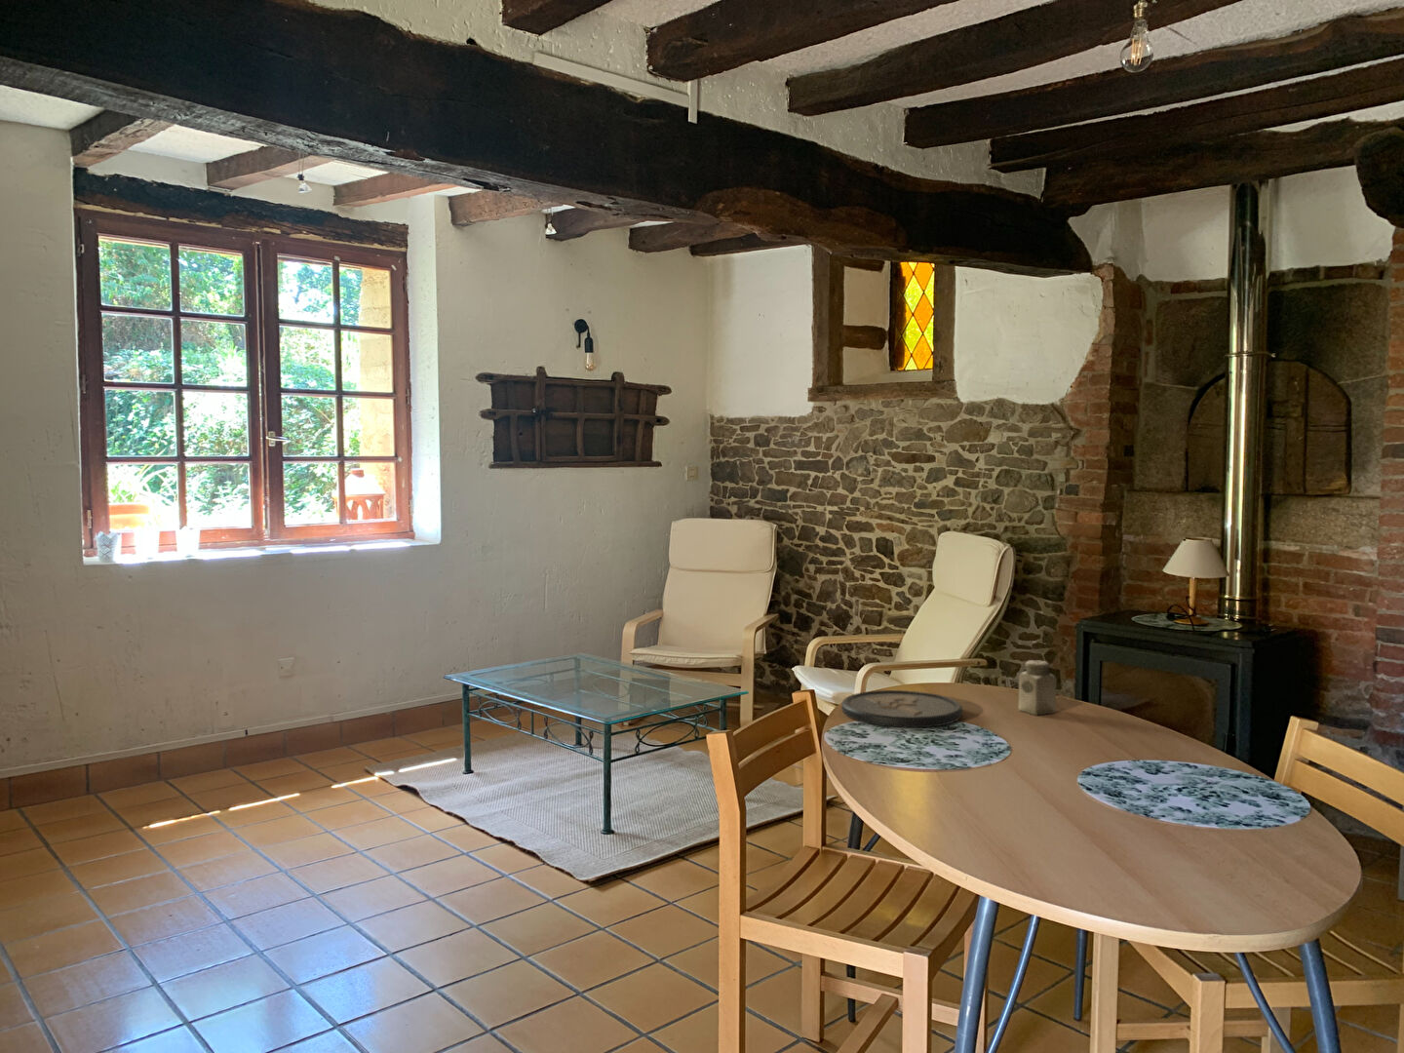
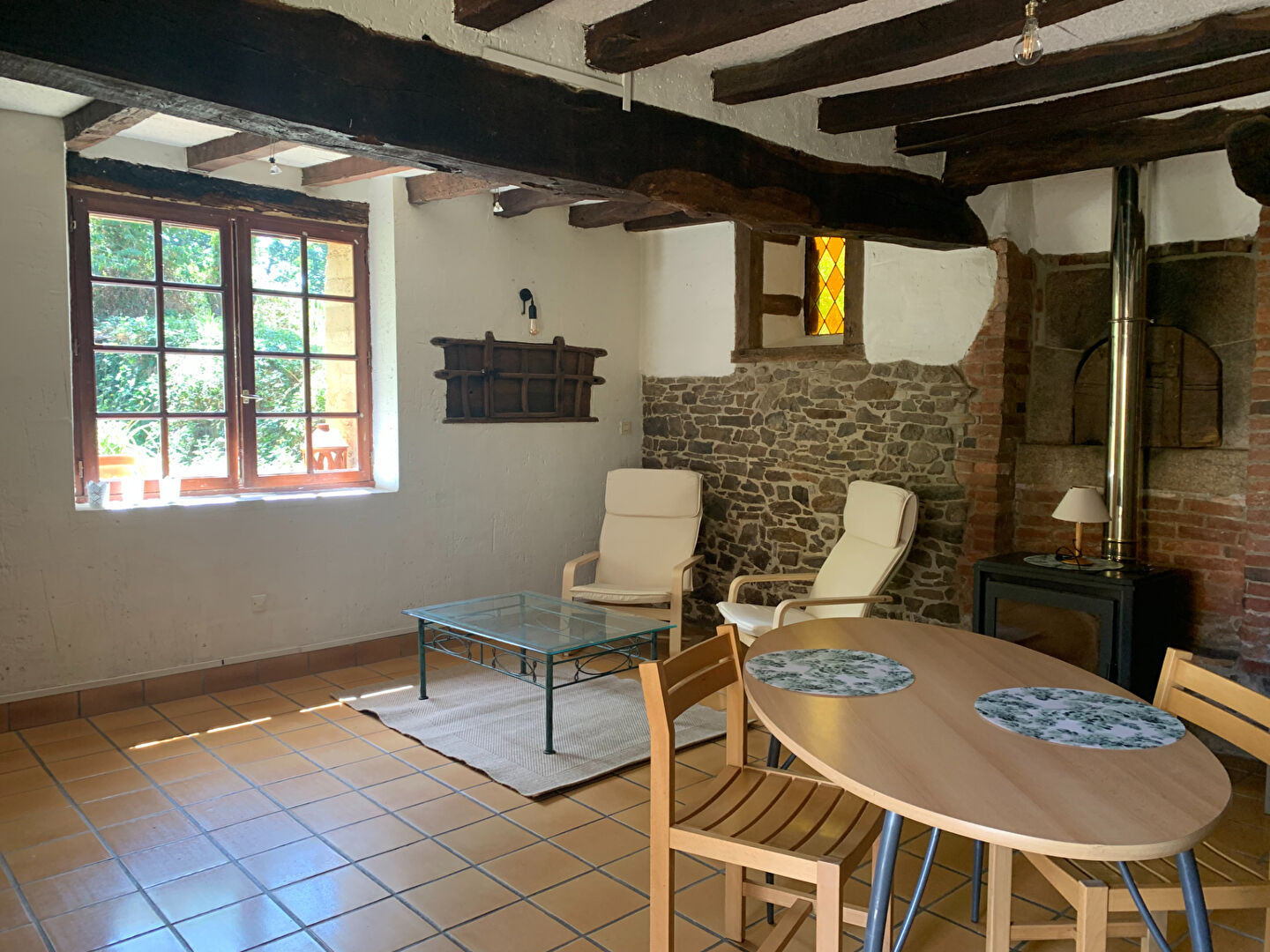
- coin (901, 708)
- salt shaker (1037, 686)
